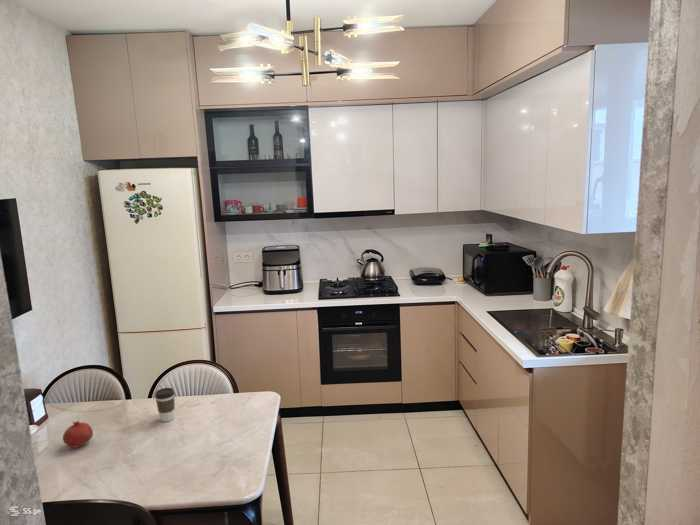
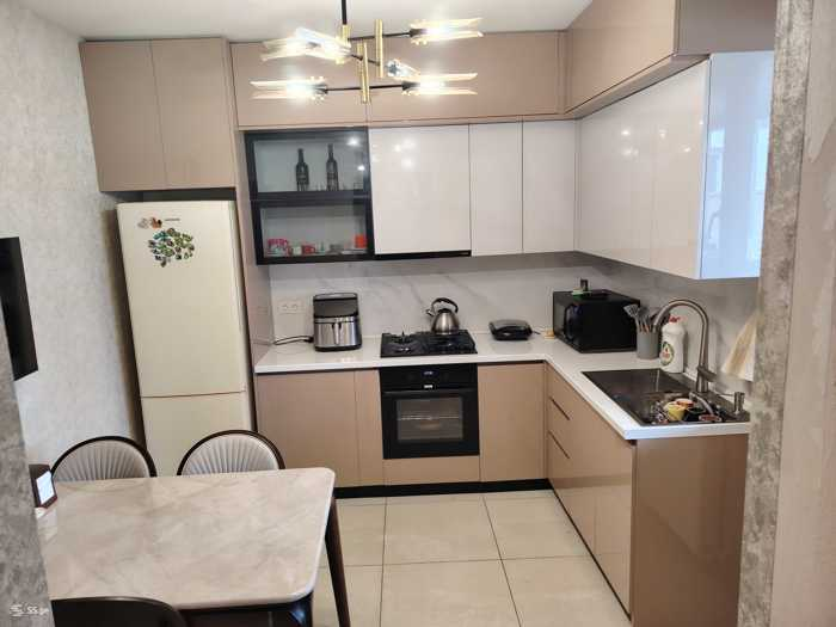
- fruit (77, 432)
- coffee cup (166, 404)
